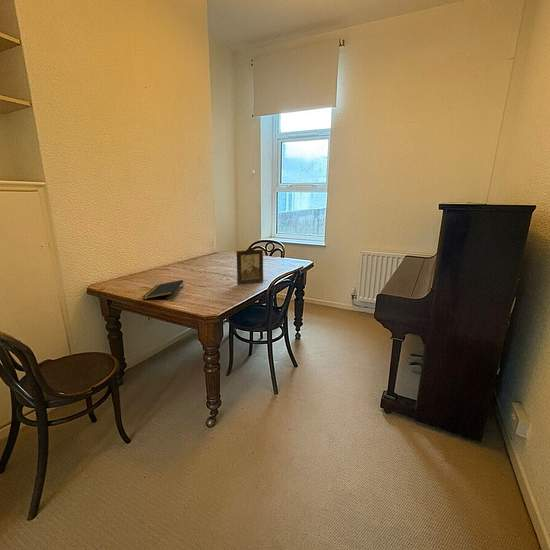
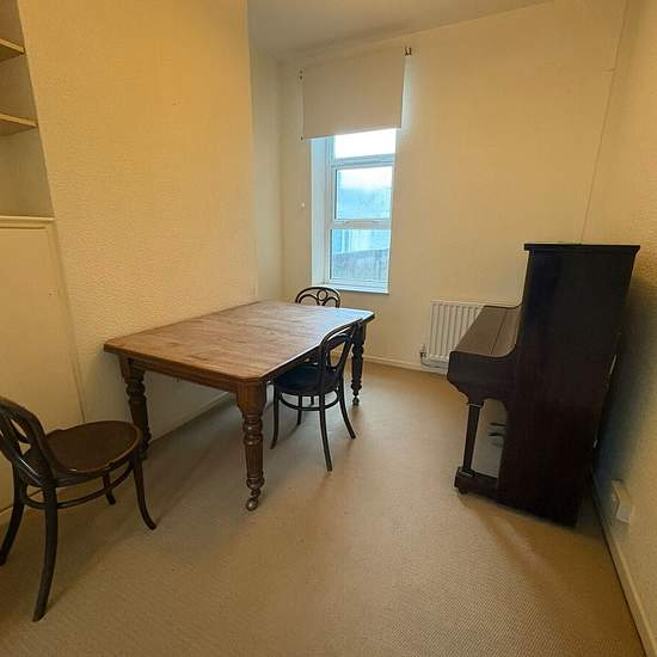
- notepad (164, 289)
- photo frame (248, 263)
